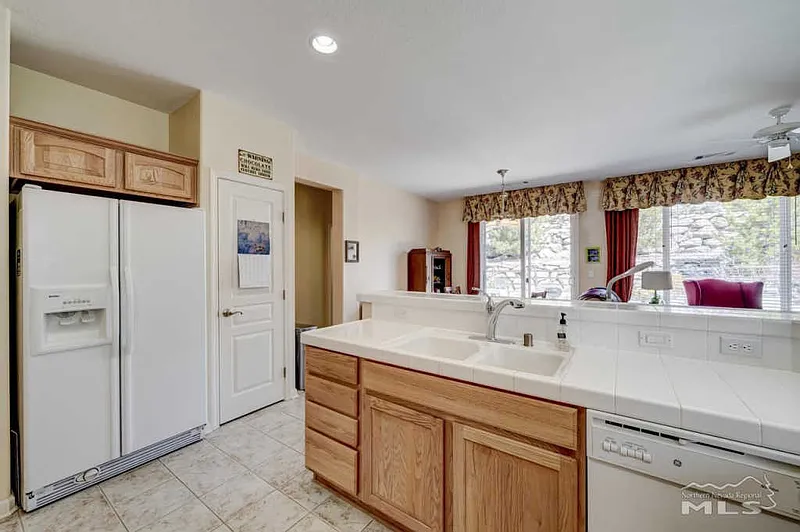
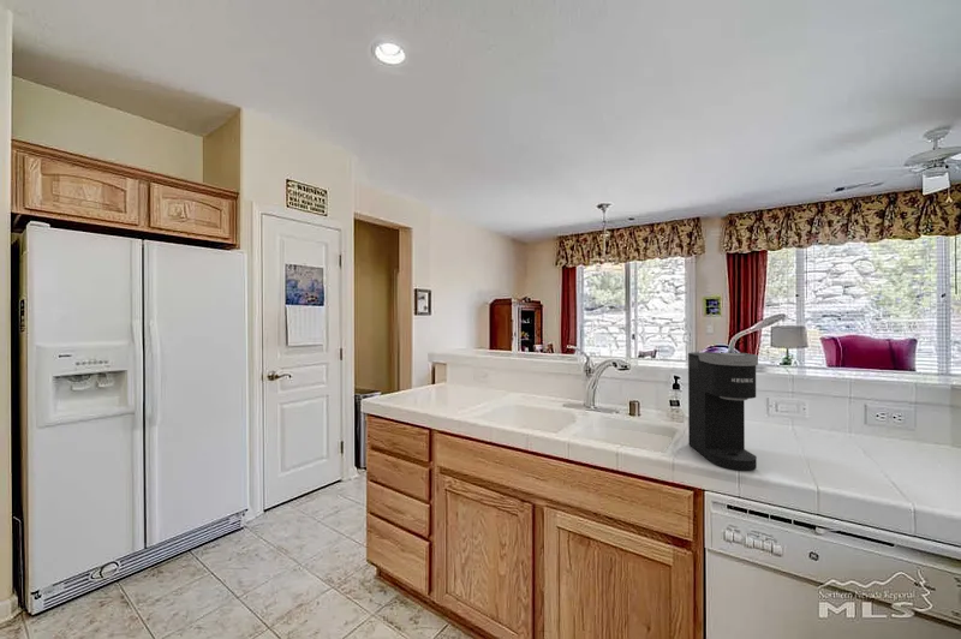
+ coffee maker (720, 404)
